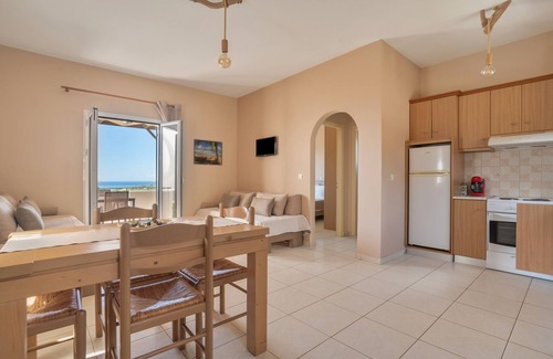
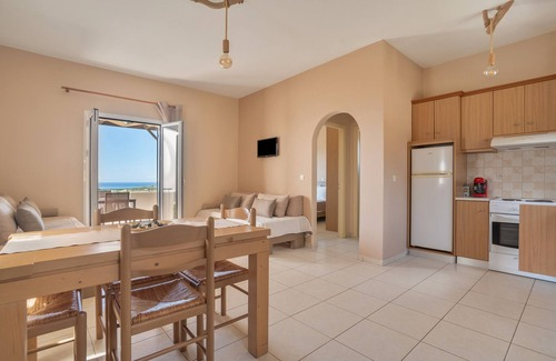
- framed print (208, 152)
